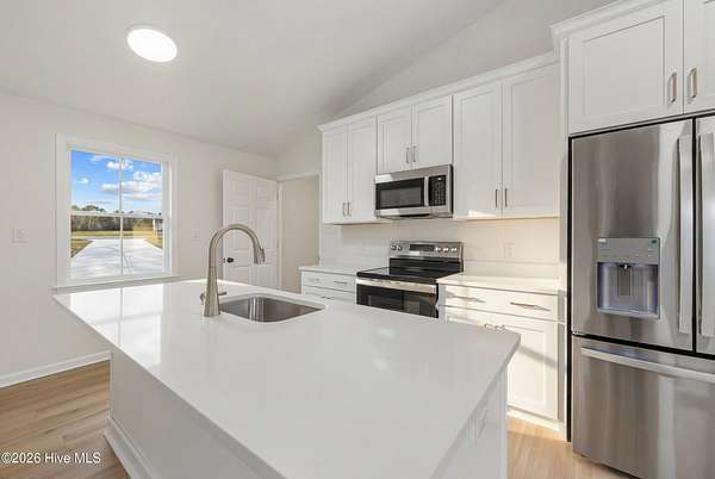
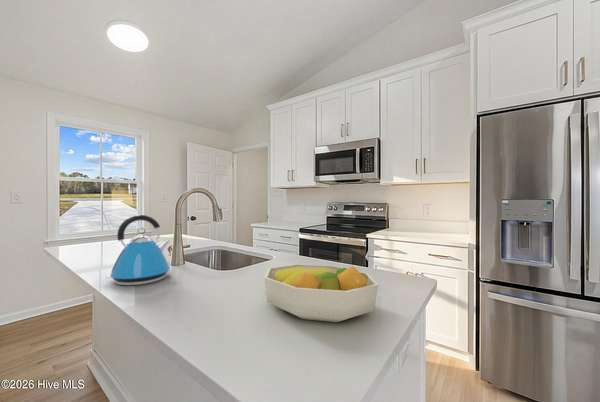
+ fruit bowl (317, 284)
+ kettle (139, 246)
